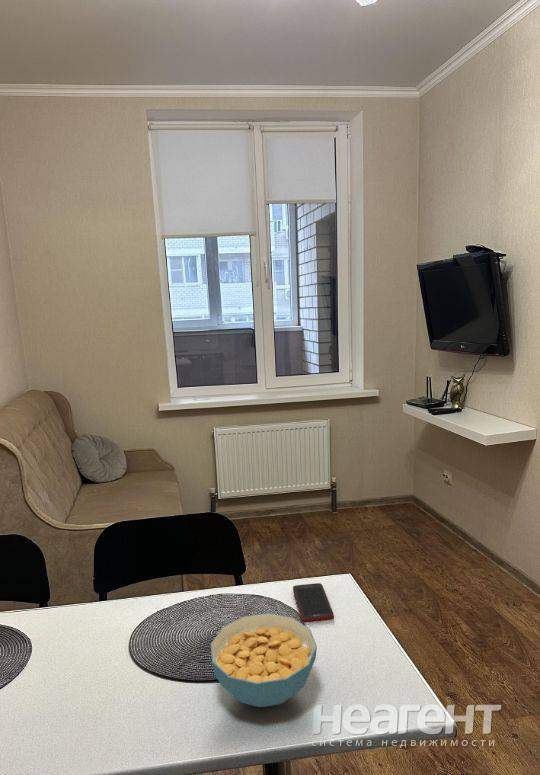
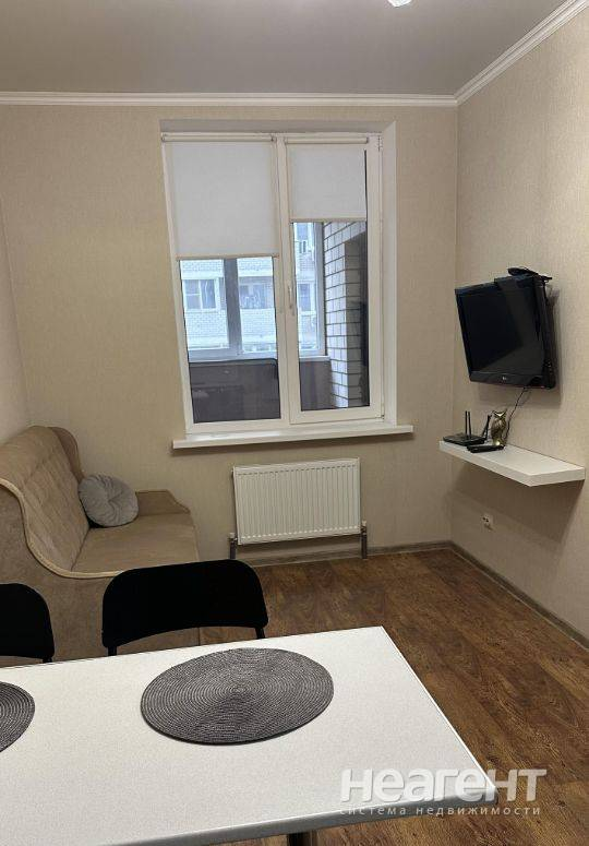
- cereal bowl (264, 668)
- cell phone (312, 601)
